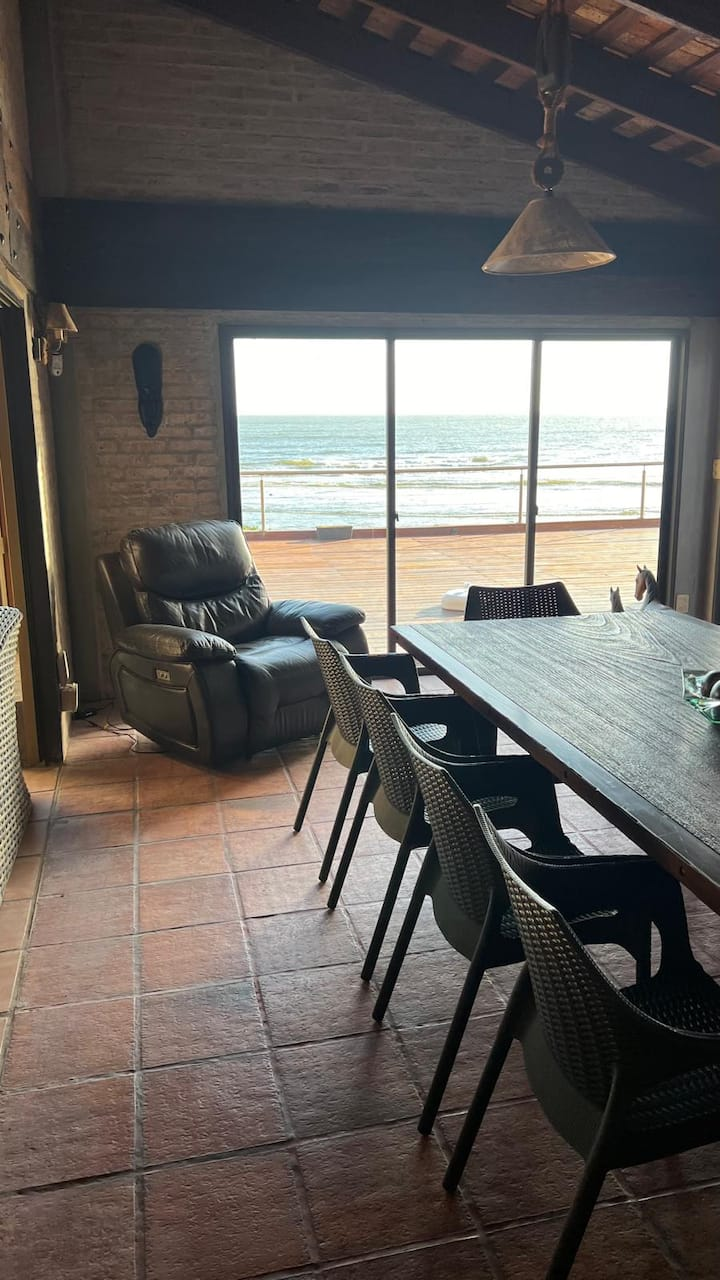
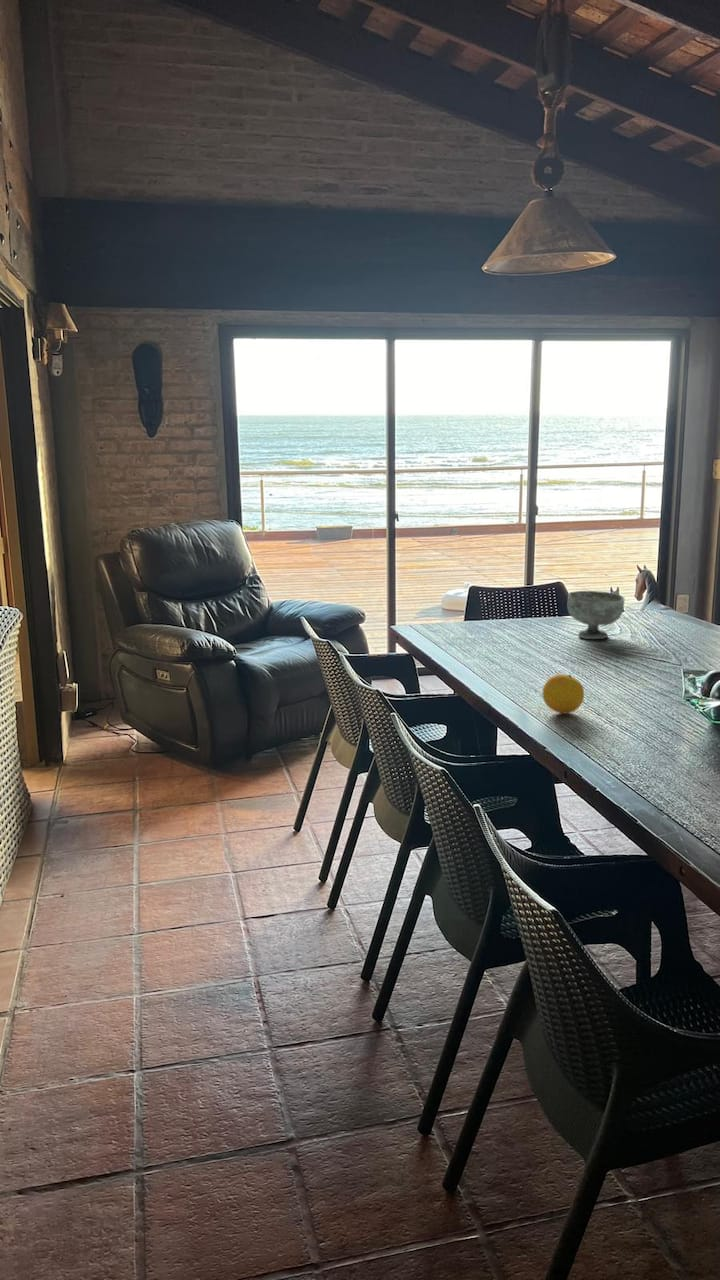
+ bowl (595, 615)
+ fruit (563, 693)
